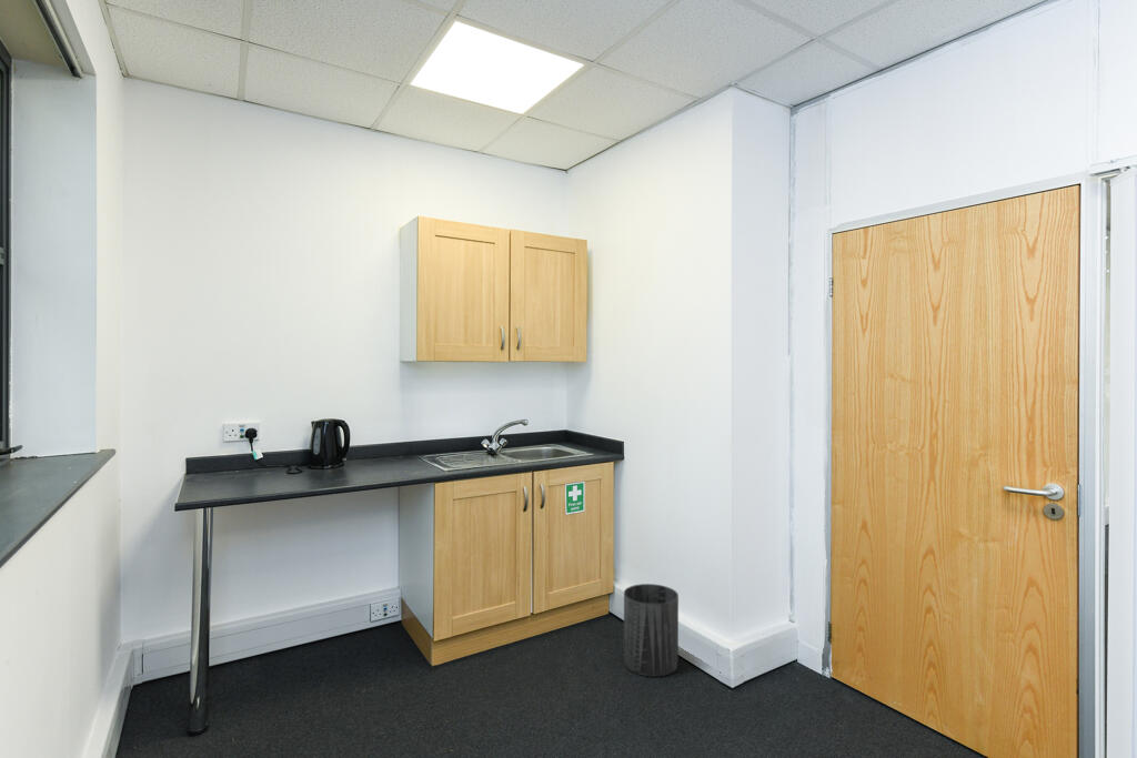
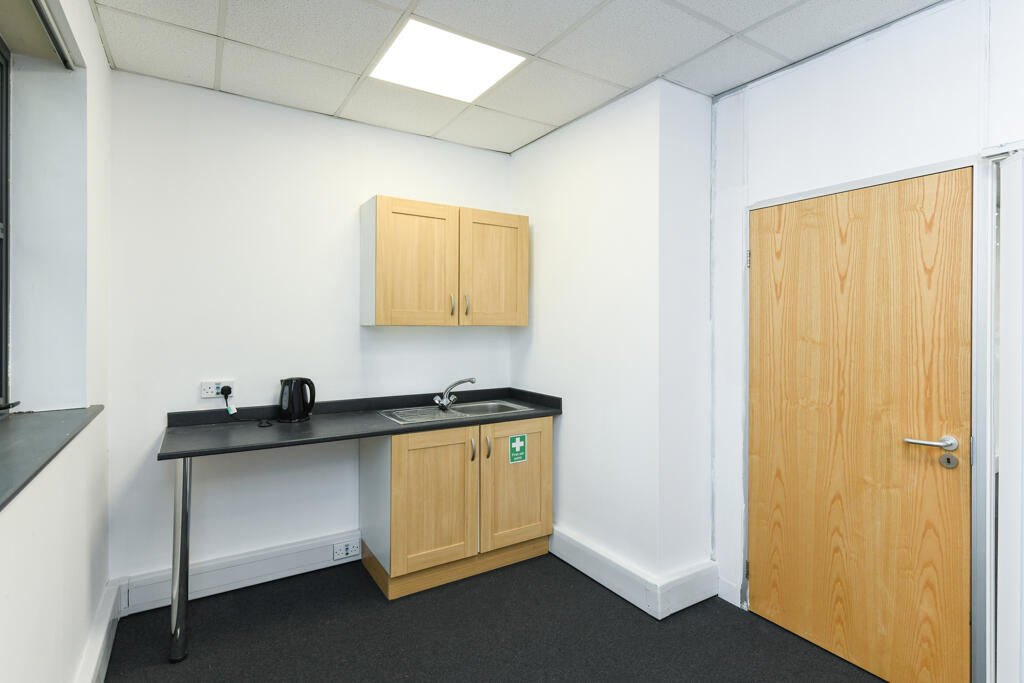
- trash can (651, 628)
